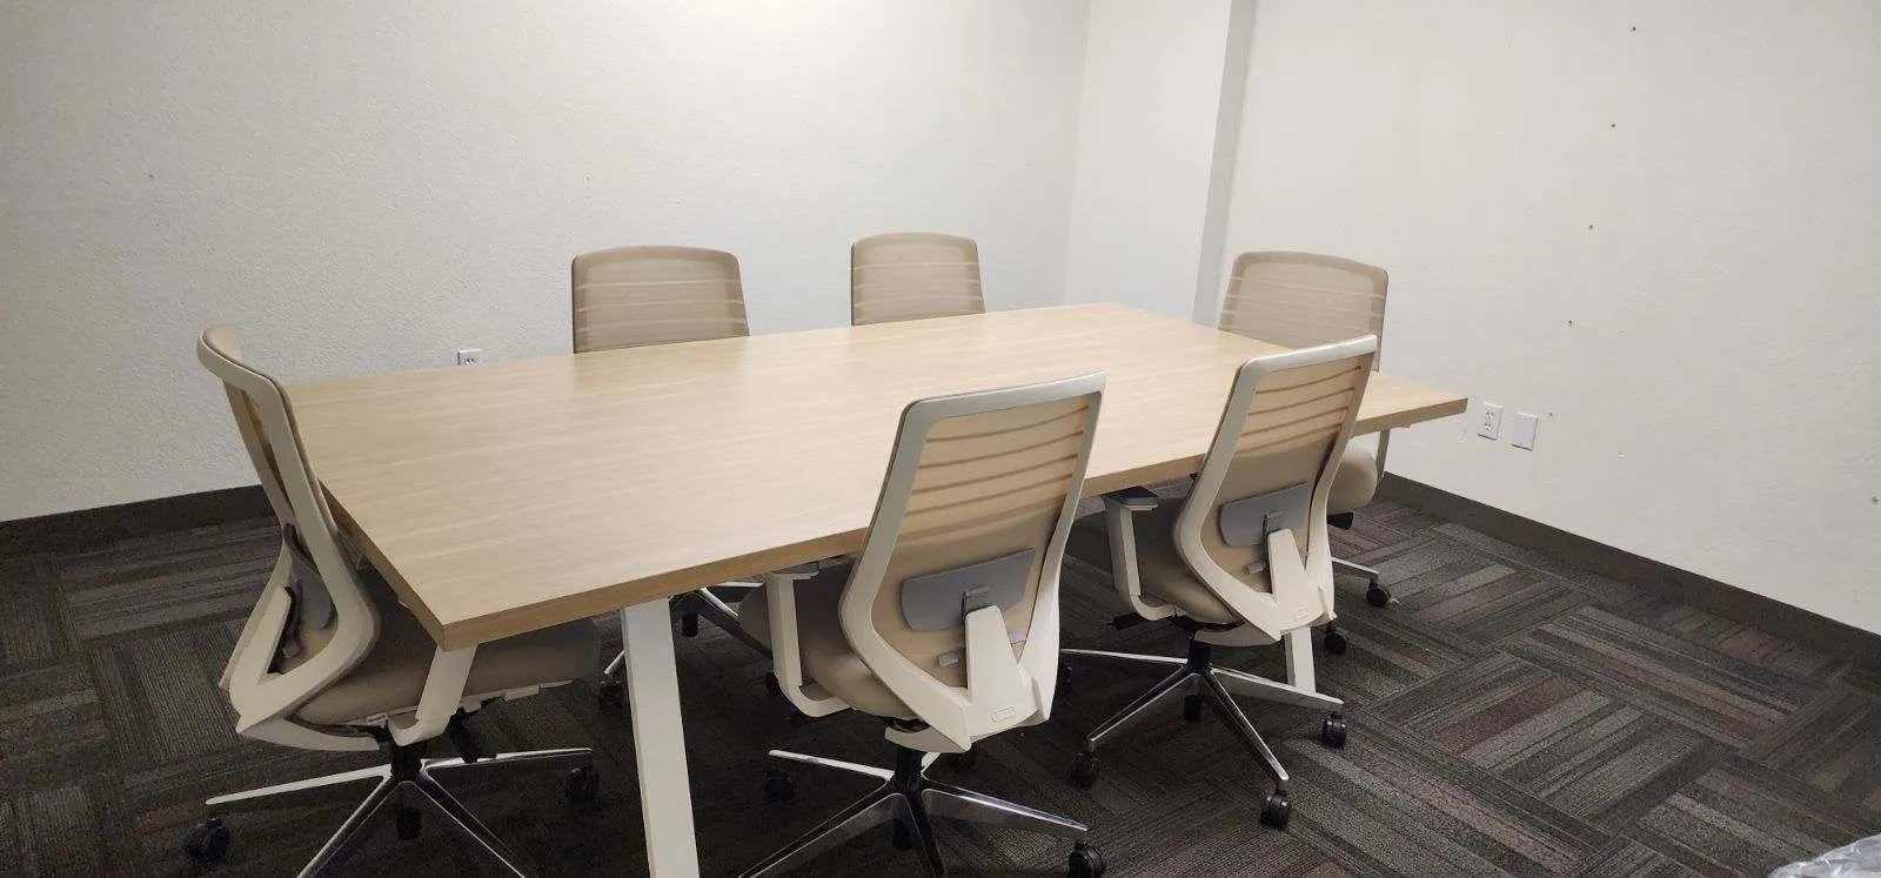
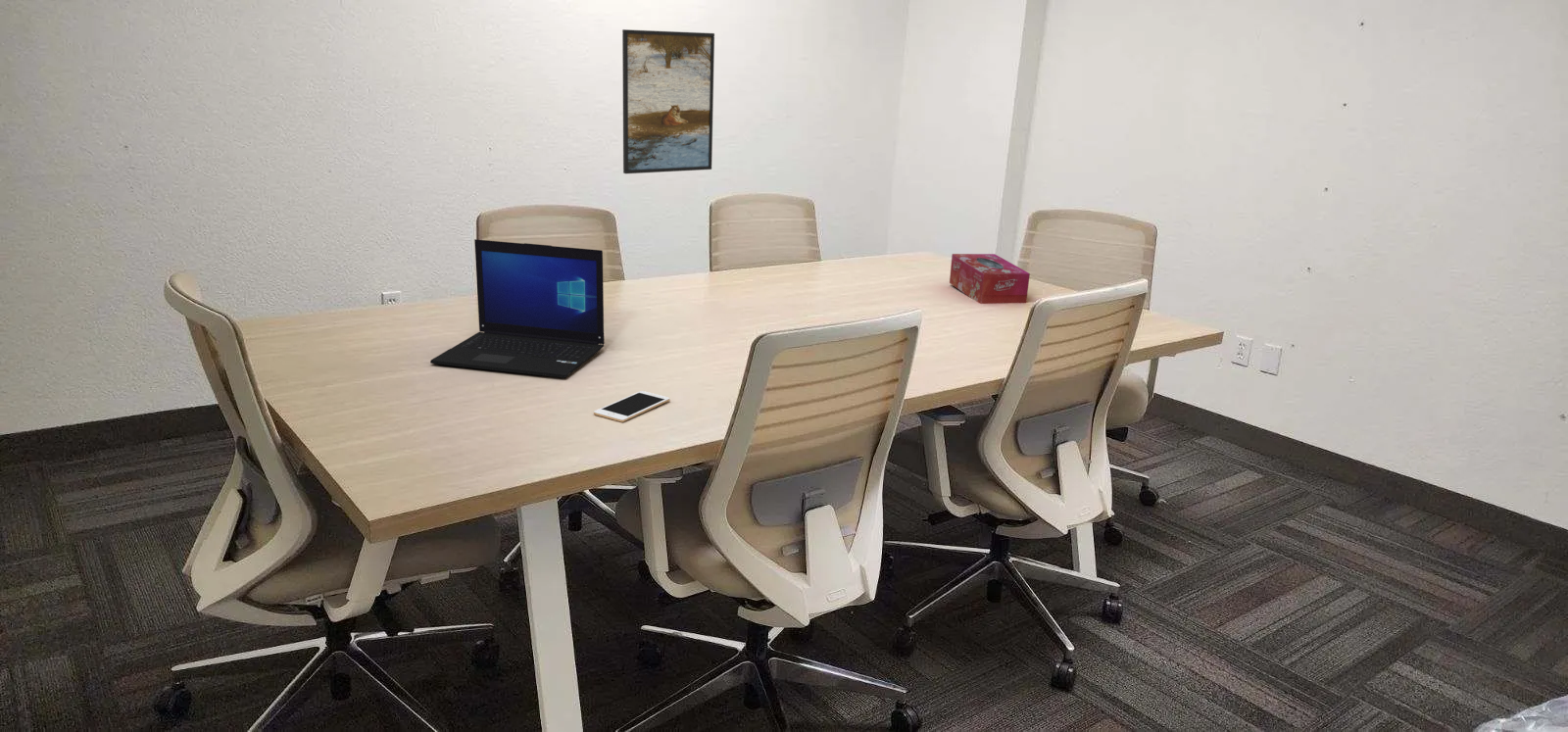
+ tissue box (988, 278)
+ laptop (518, 306)
+ cell phone (632, 406)
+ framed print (668, 102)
